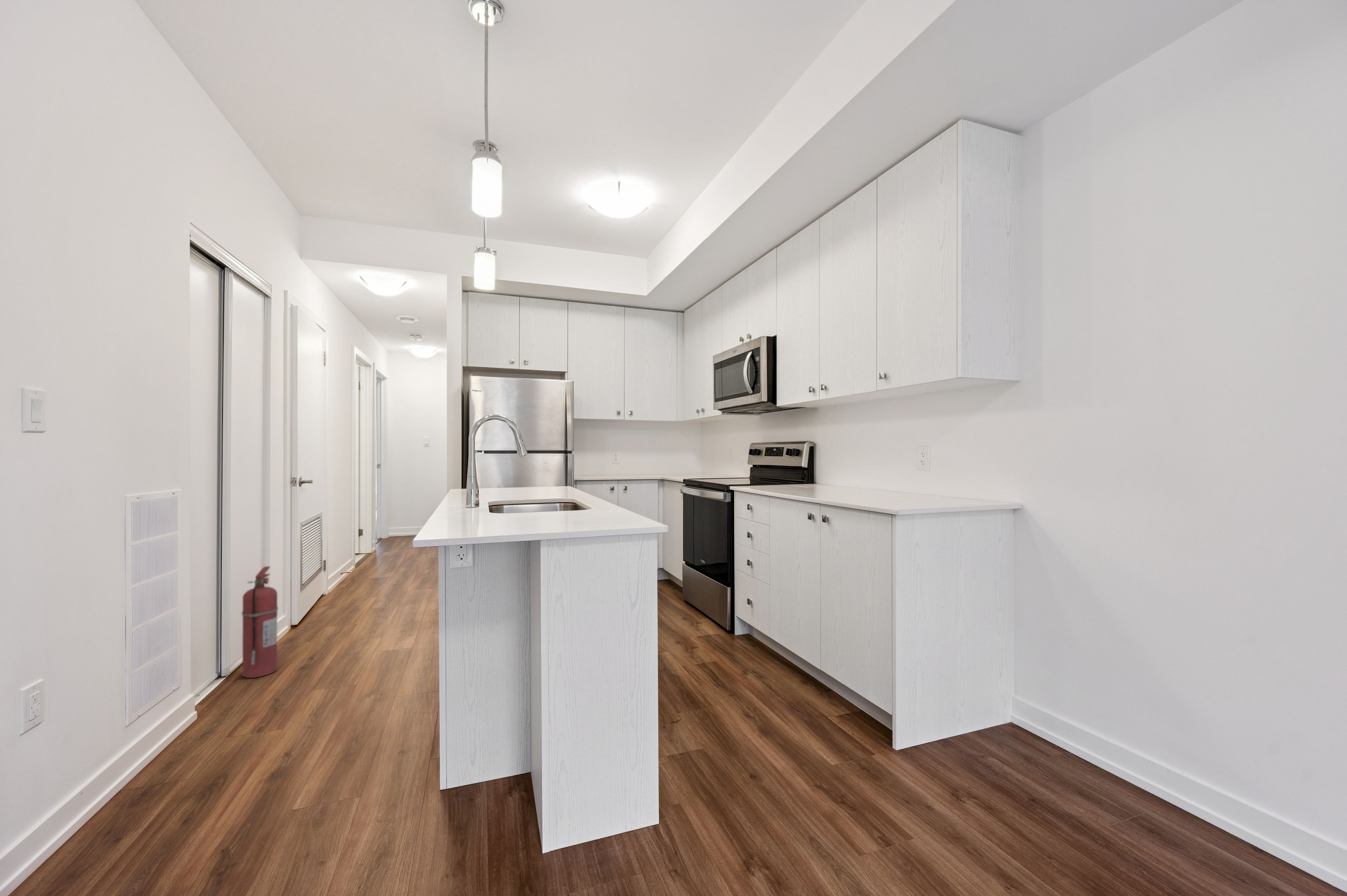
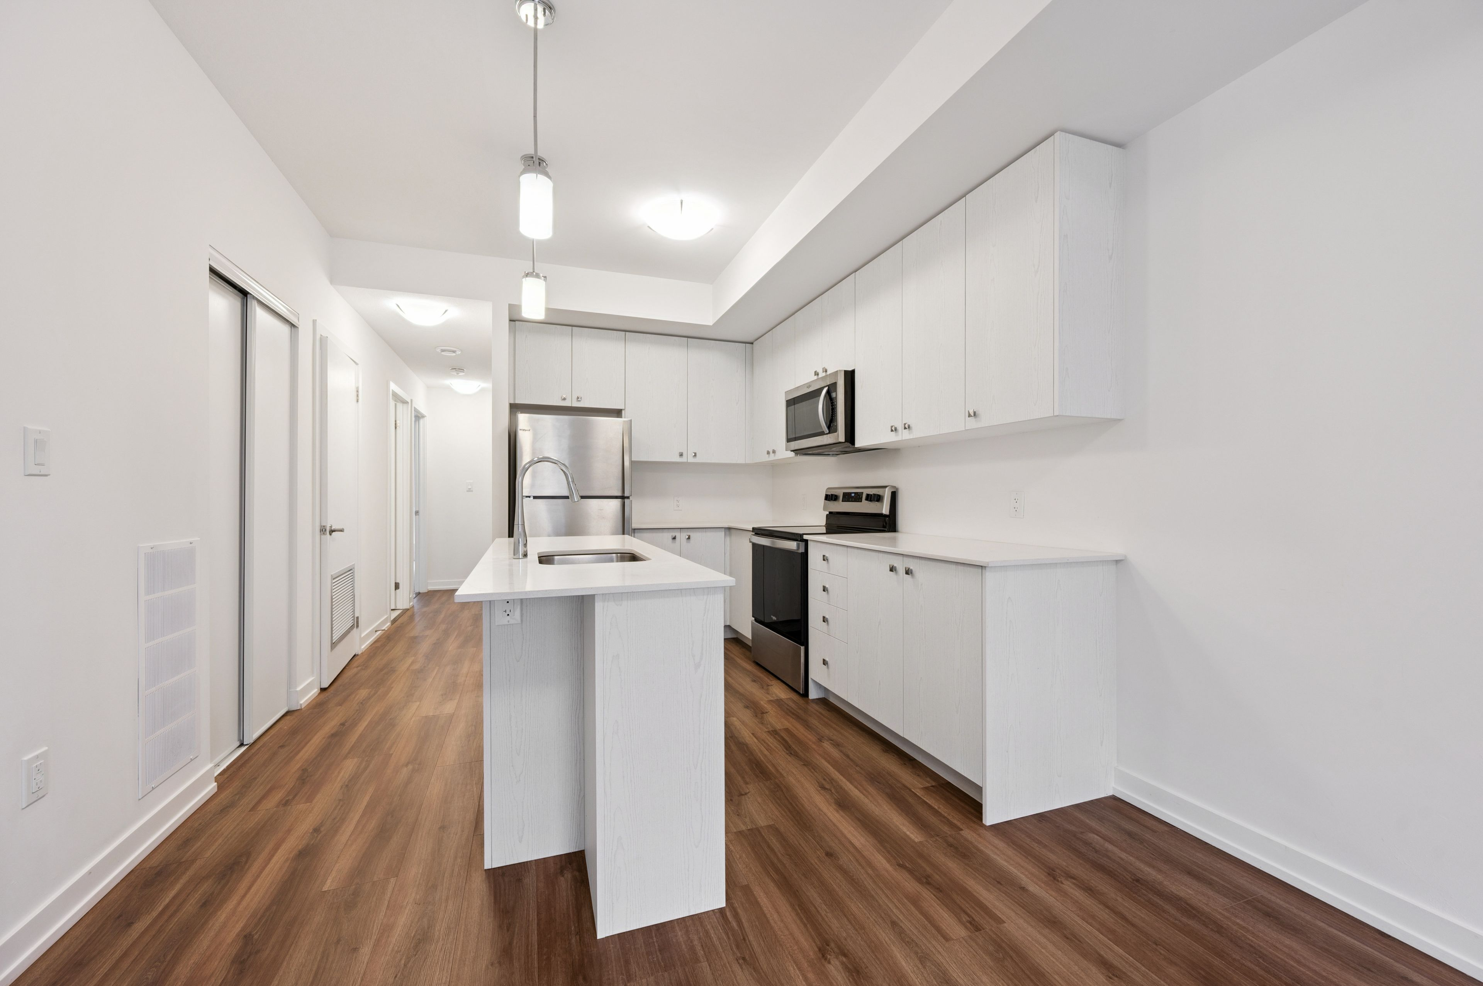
- fire extinguisher (260, 621)
